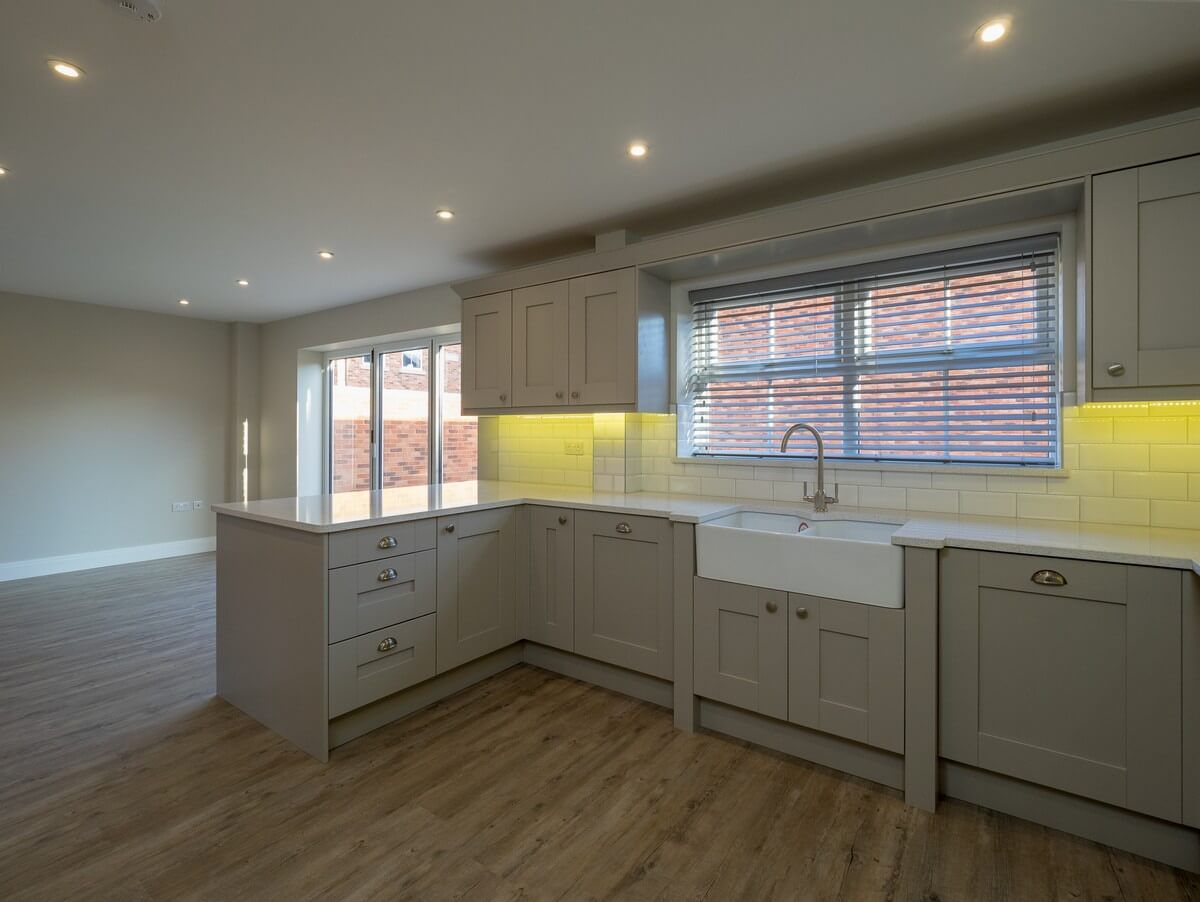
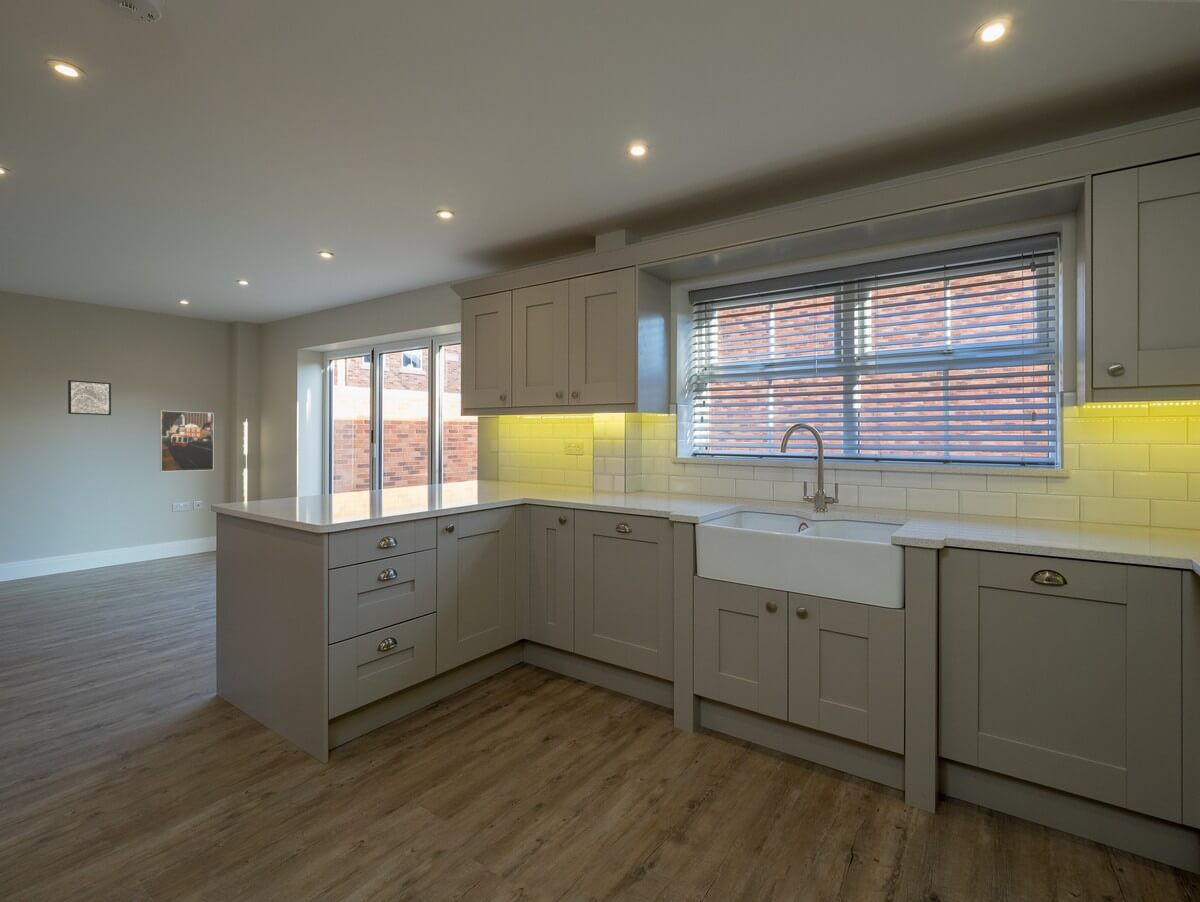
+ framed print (187, 441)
+ wall art (90, 398)
